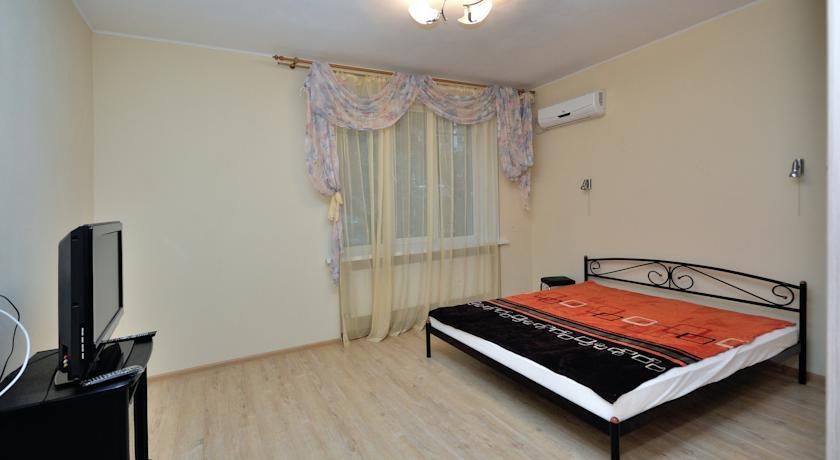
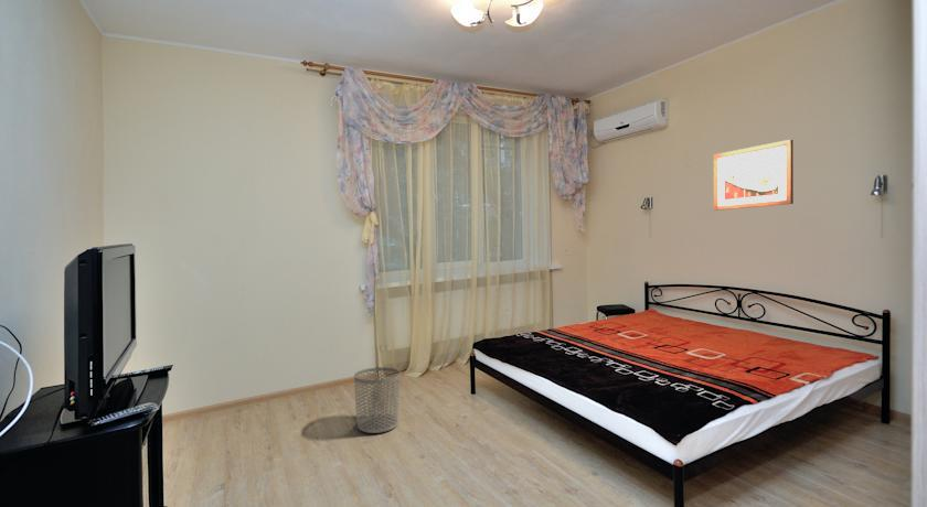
+ waste bin (377, 399)
+ wall art (750, 177)
